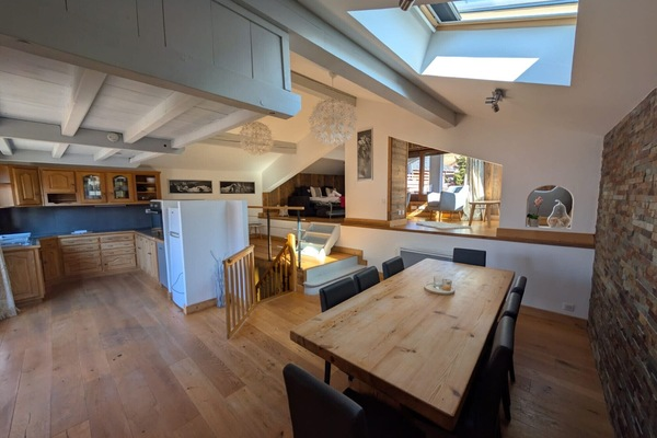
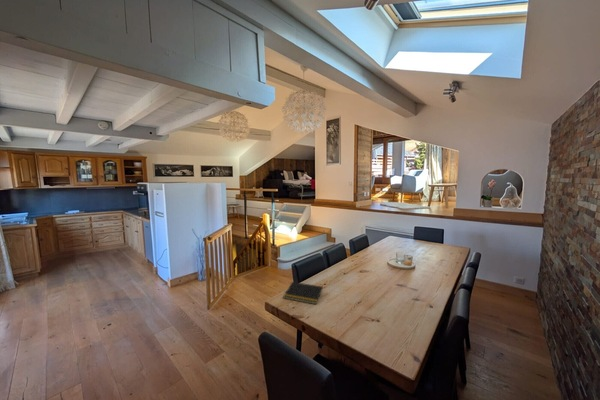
+ notepad (303, 292)
